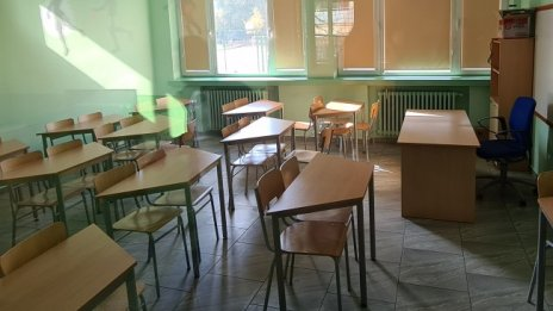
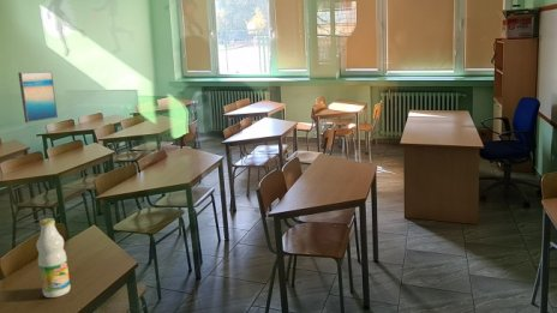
+ bottle (52, 257)
+ wall art (38, 96)
